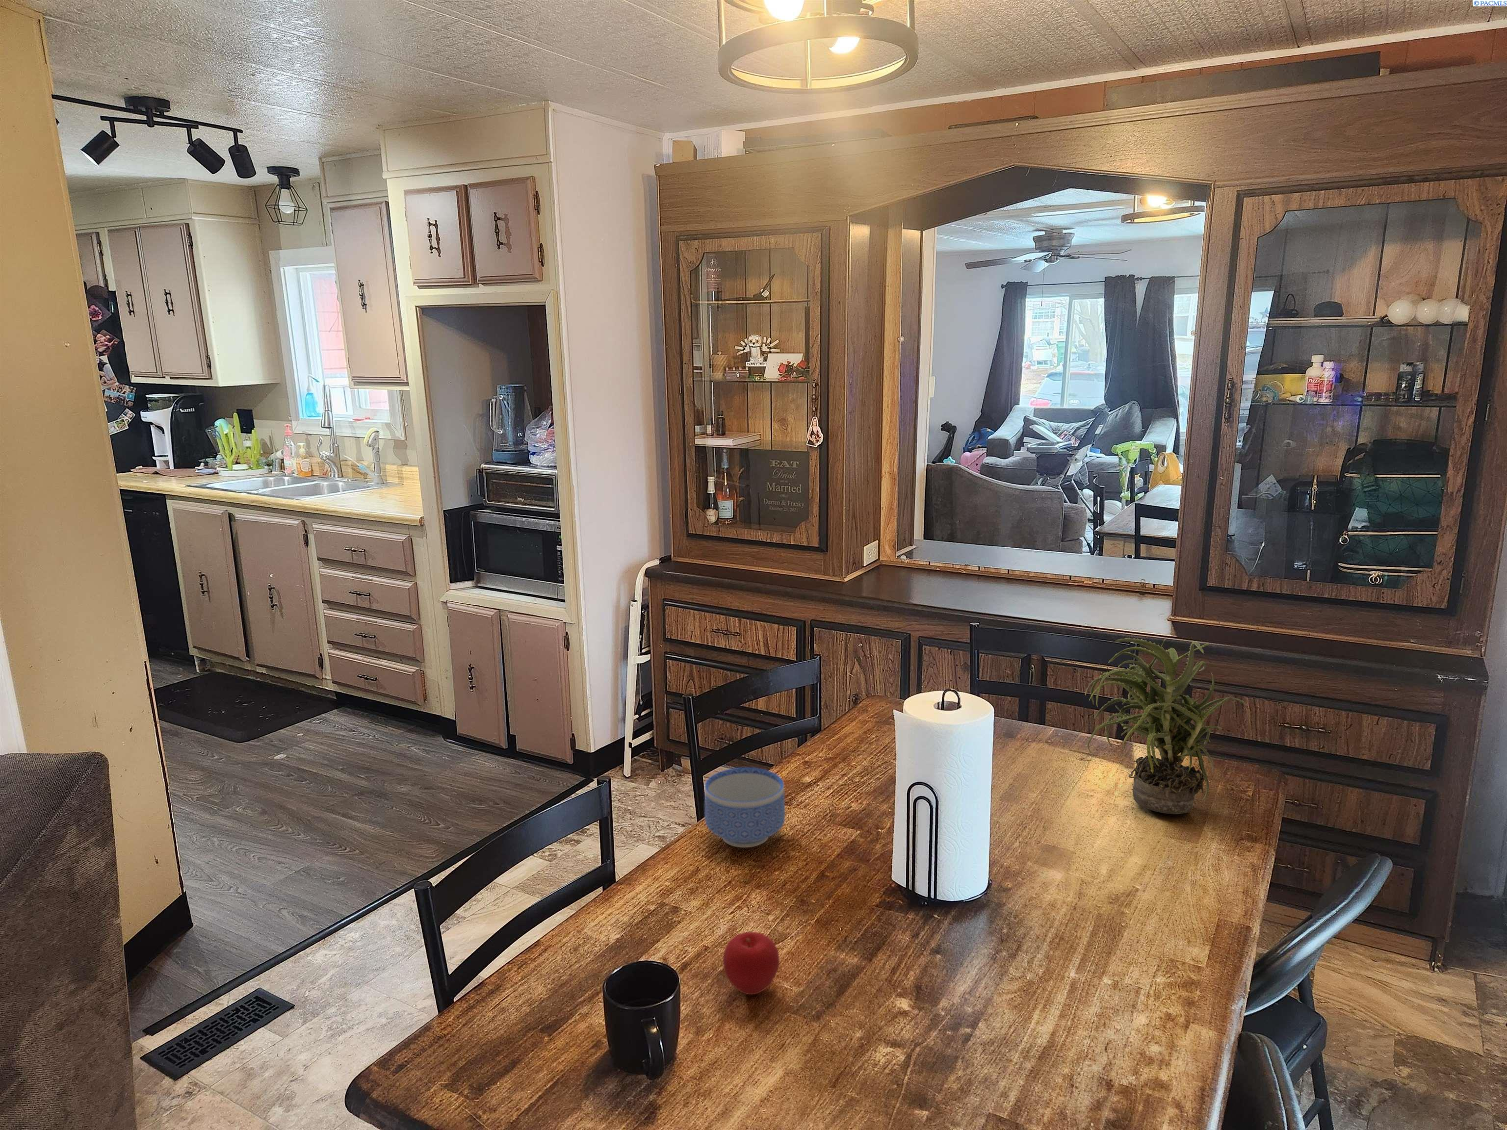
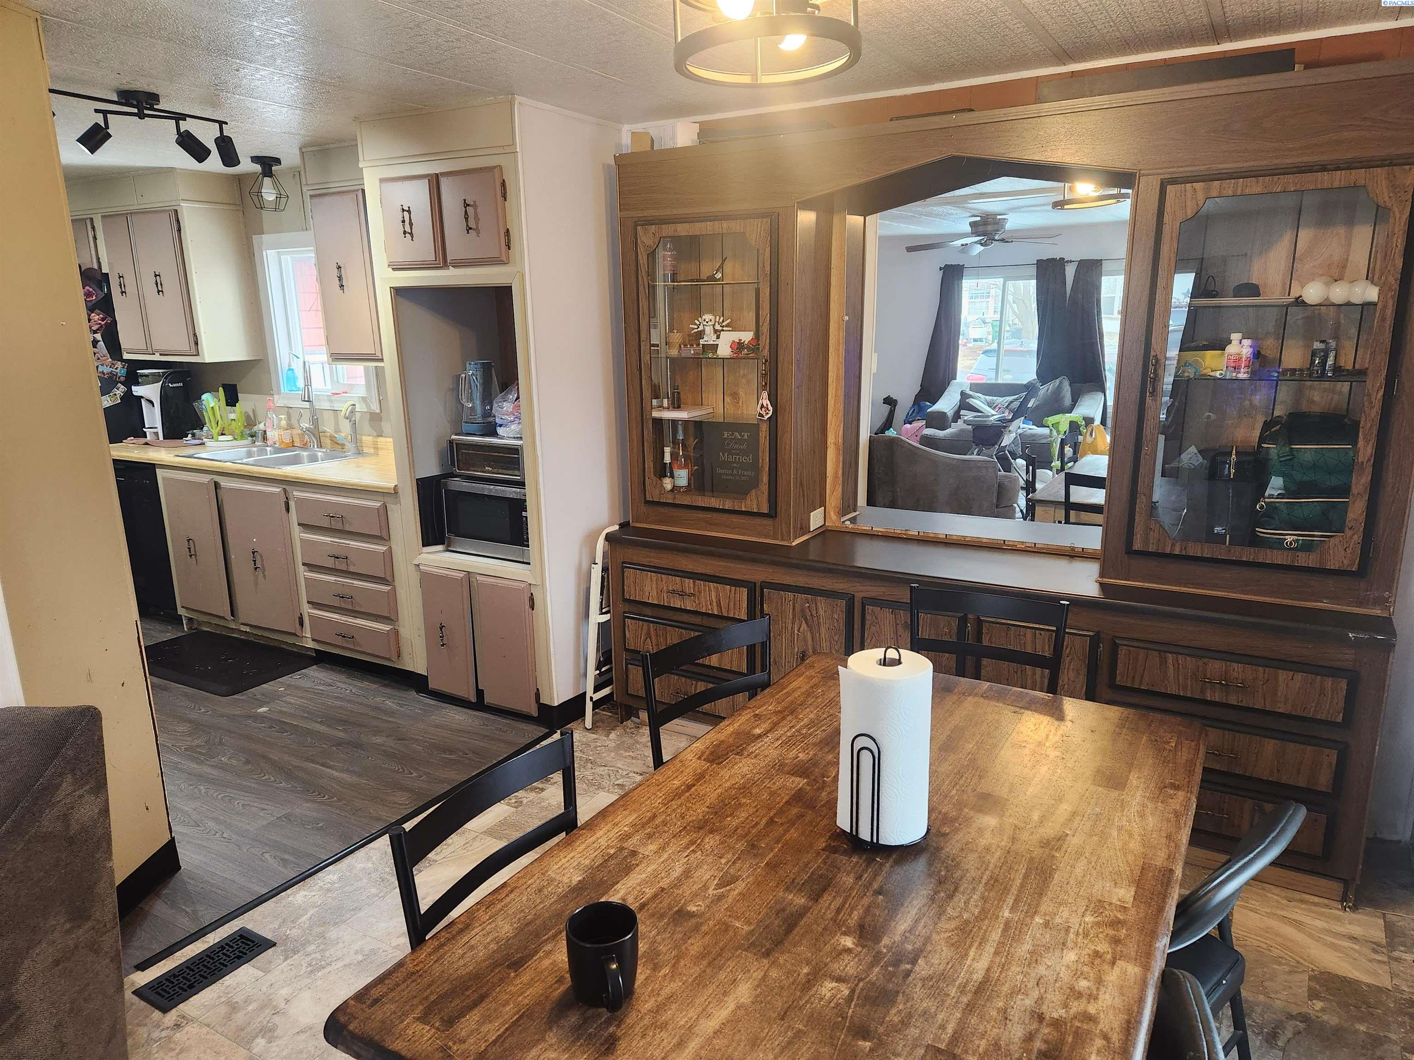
- bowl (745, 810)
- potted plant (1156, 716)
- apple (751, 963)
